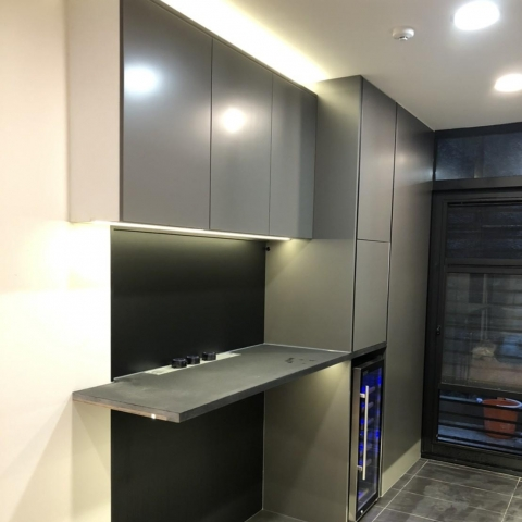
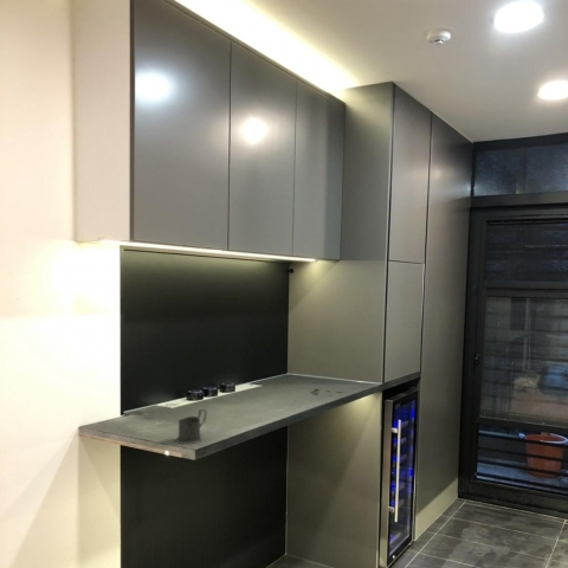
+ mug (193, 425)
